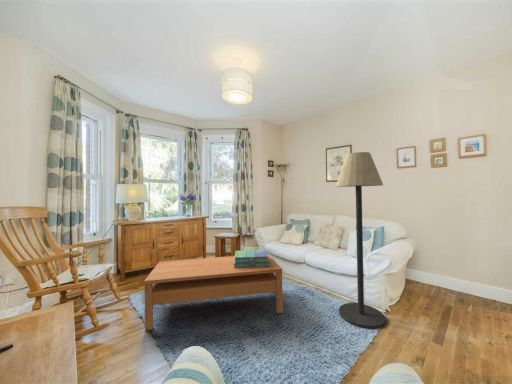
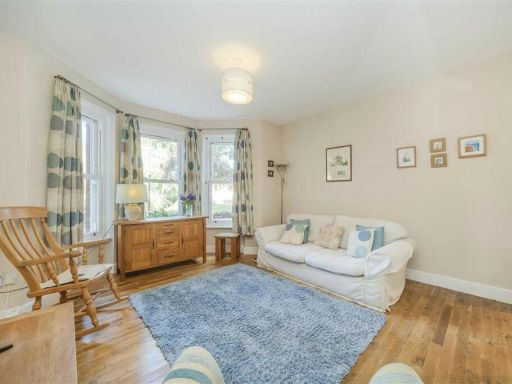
- stack of books (251, 257)
- floor lamp (359, 234)
- coffee table (217, 285)
